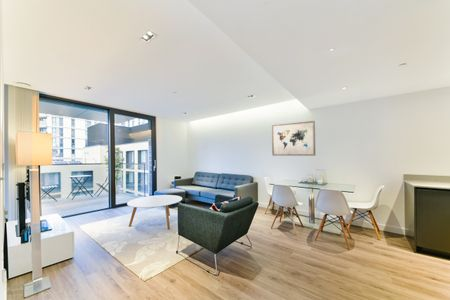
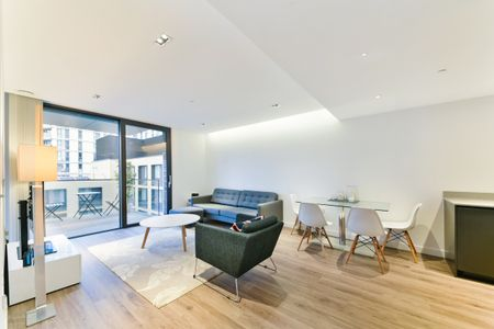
- wall art (292, 139)
